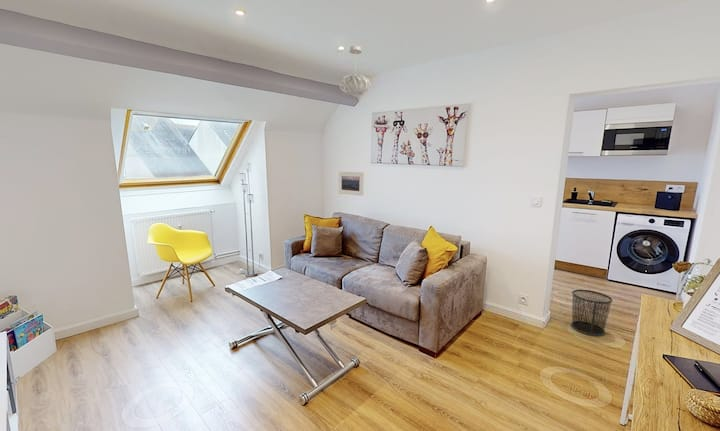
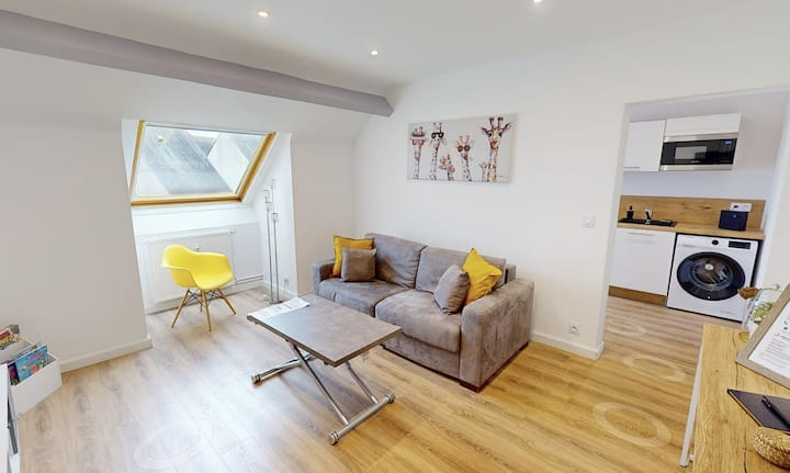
- waste bin (589, 312)
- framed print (350, 183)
- pendant light (355, 72)
